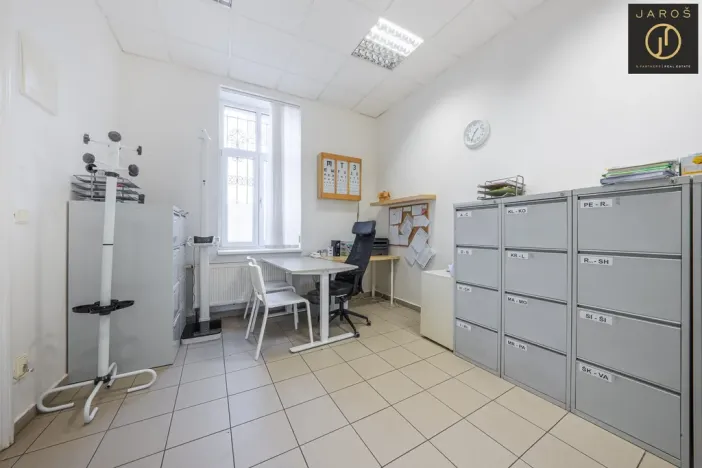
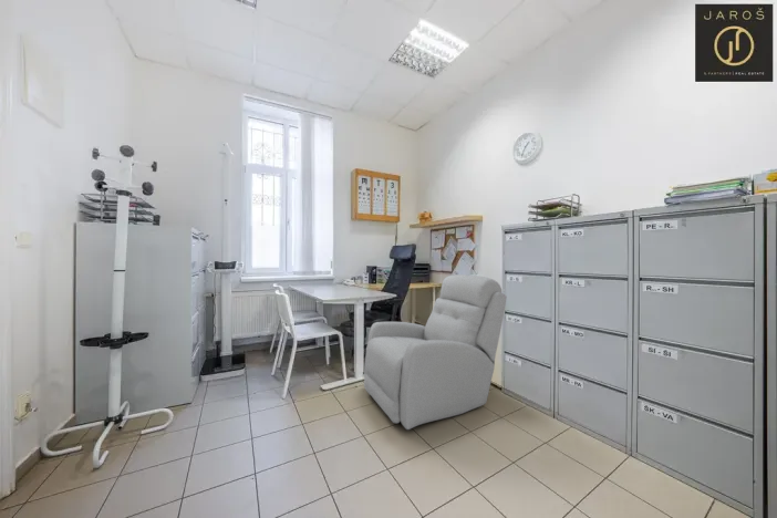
+ chair (431, 334)
